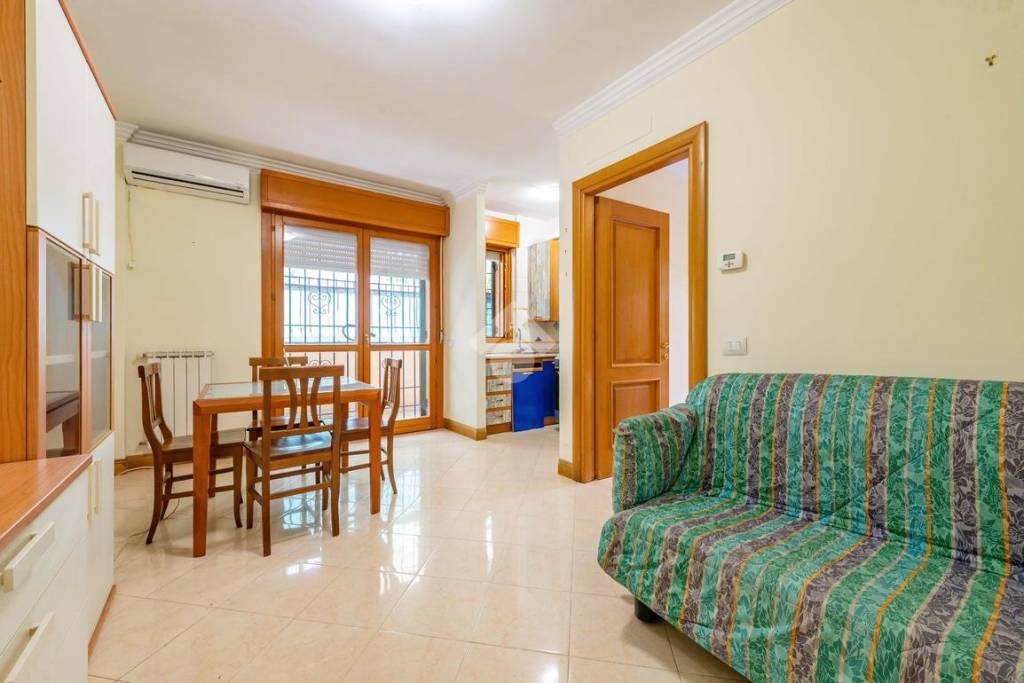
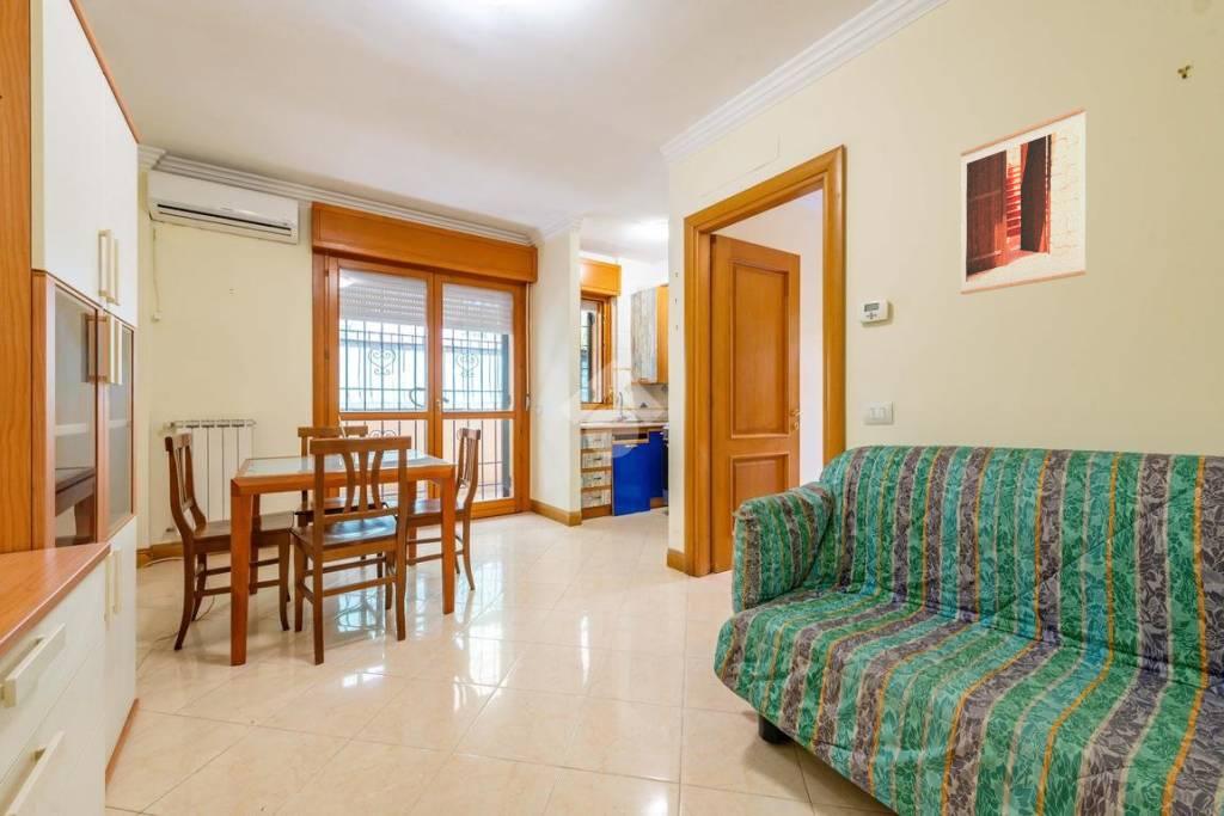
+ wall art (1017, 208)
